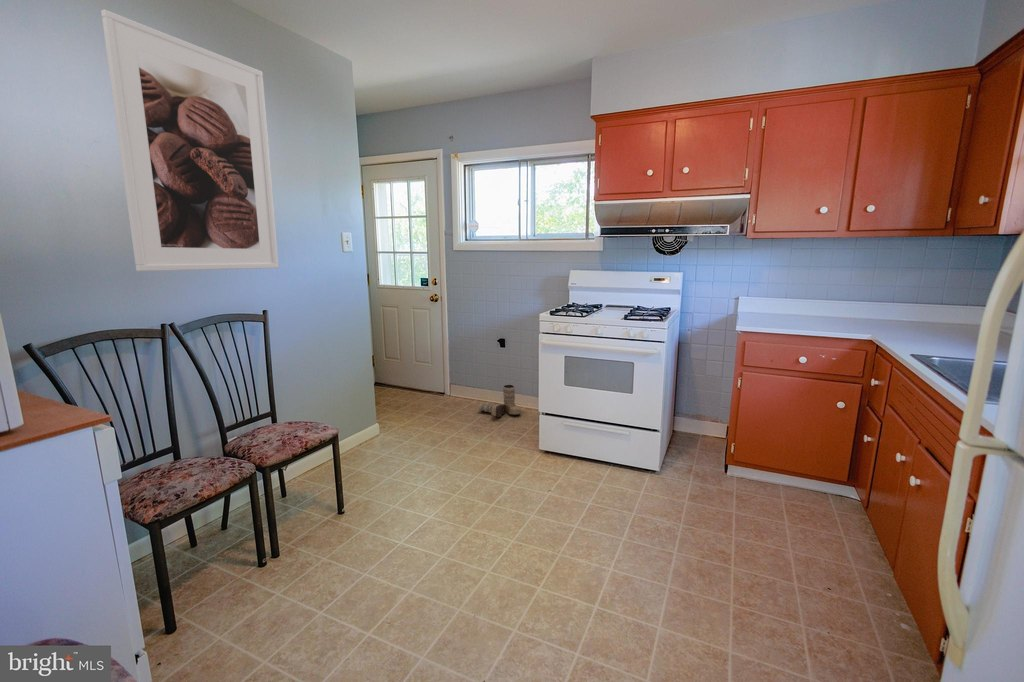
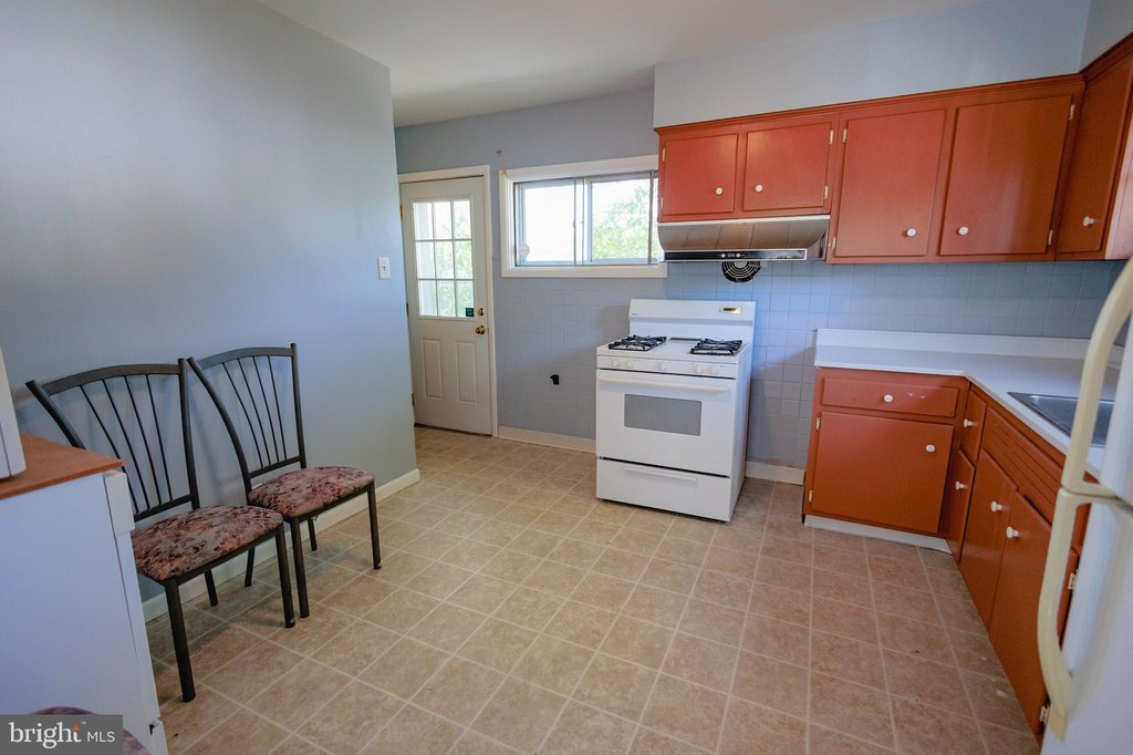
- boots (500, 404)
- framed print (205, 161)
